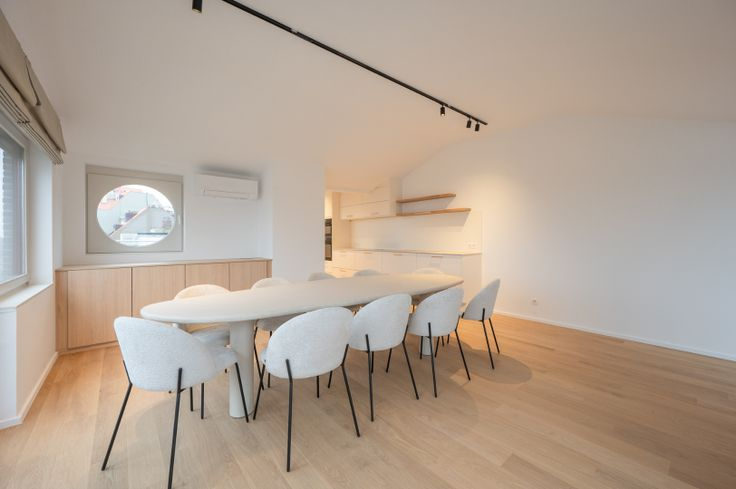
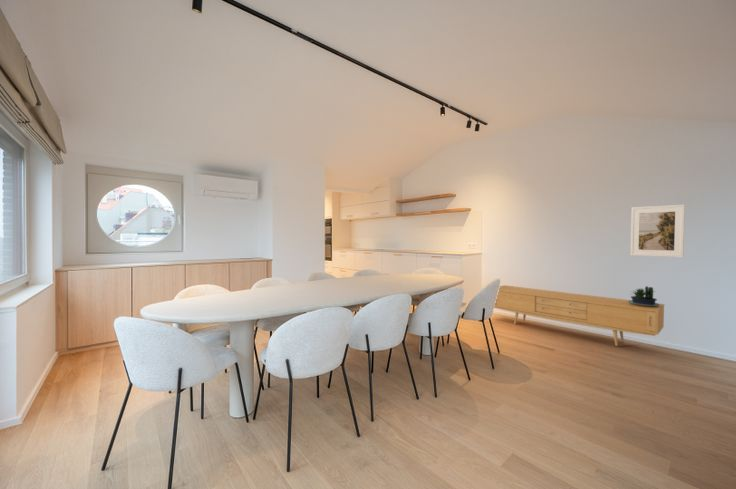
+ potted plant (643, 295)
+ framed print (656, 231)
+ sideboard (565, 313)
